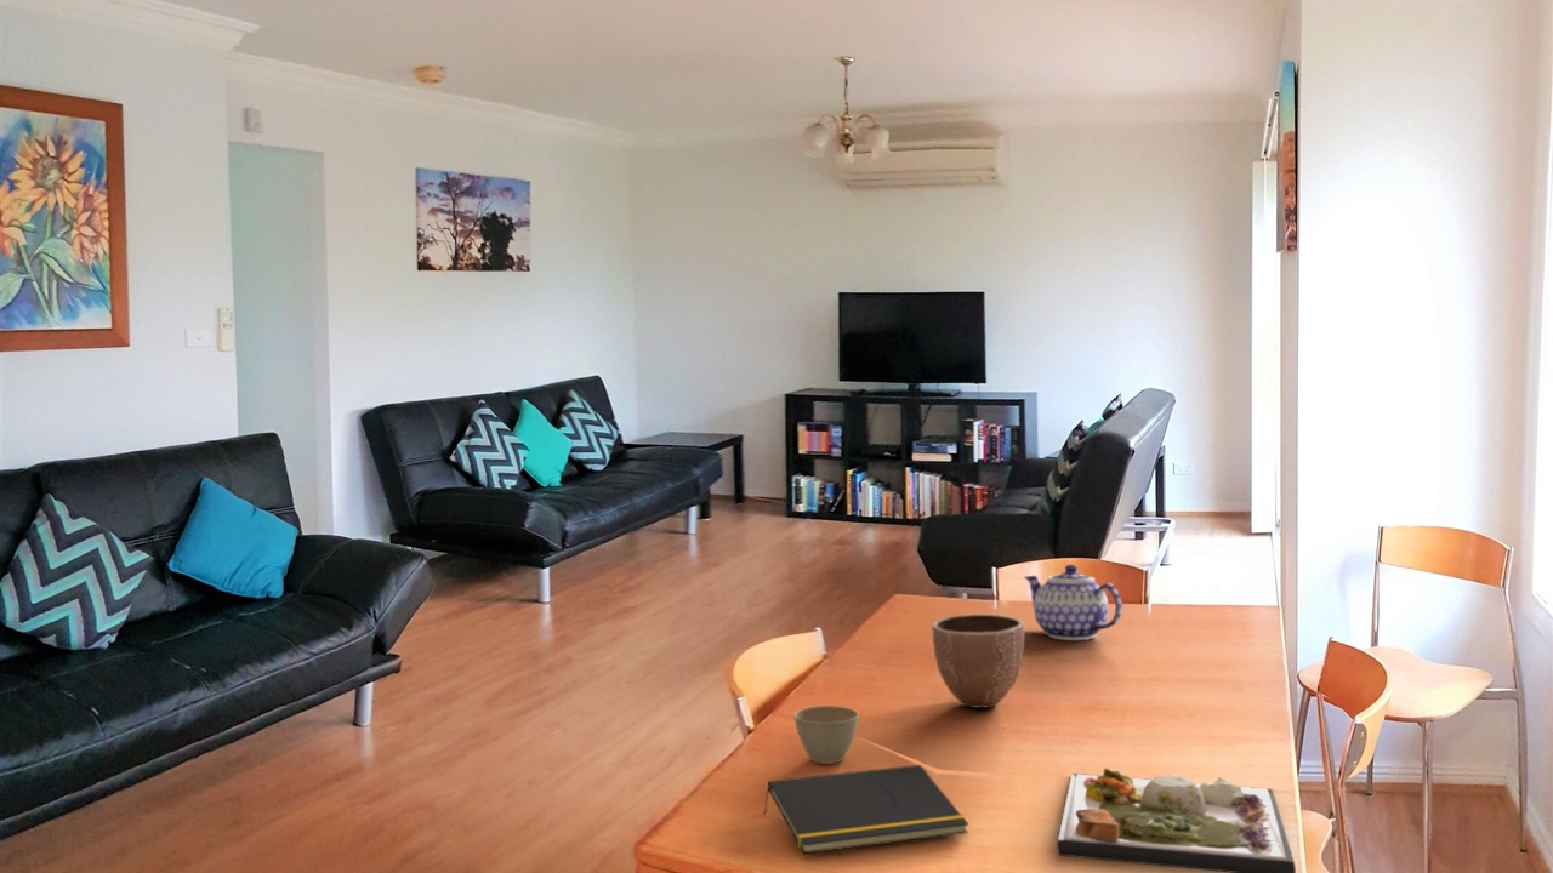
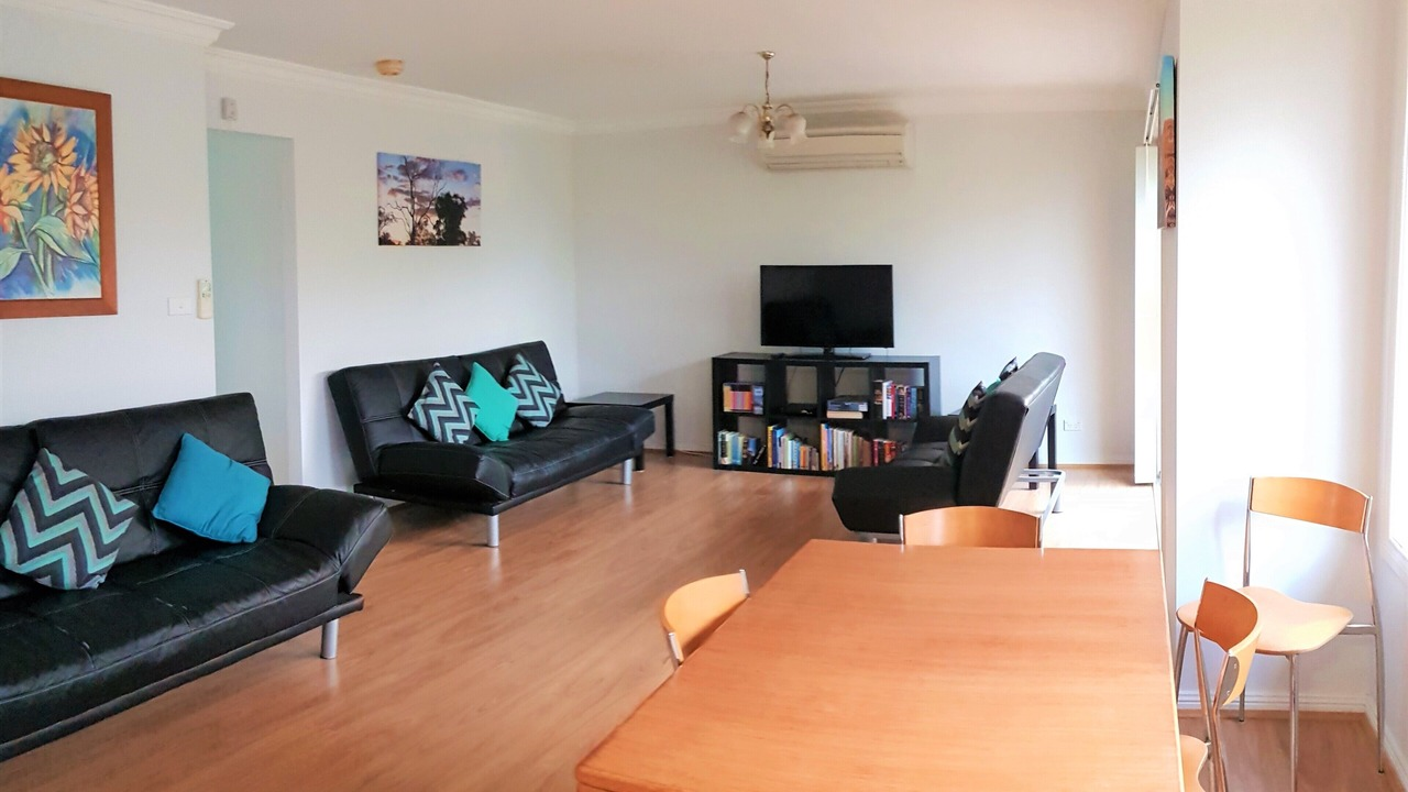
- decorative bowl (978, 662)
- notepad (865, 806)
- teapot (1070, 599)
- flower pot (826, 736)
- dinner plate (1171, 809)
